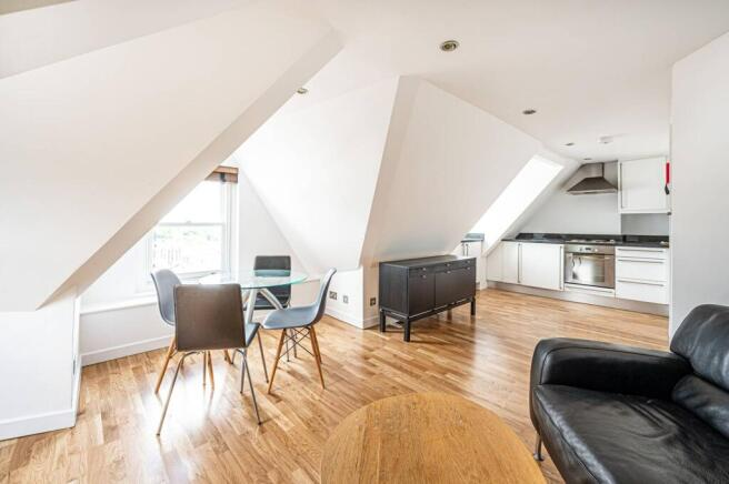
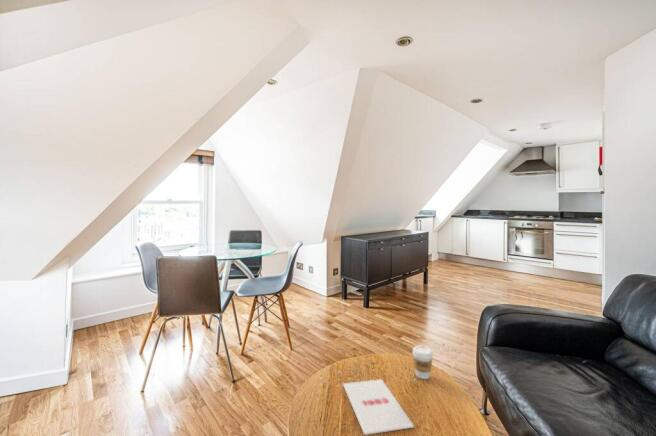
+ magazine (374, 403)
+ coffee cup (422, 362)
